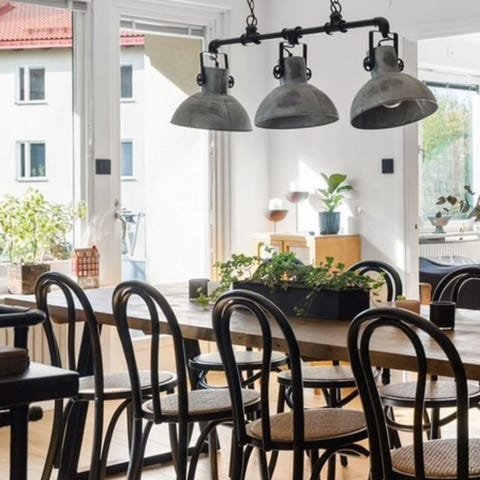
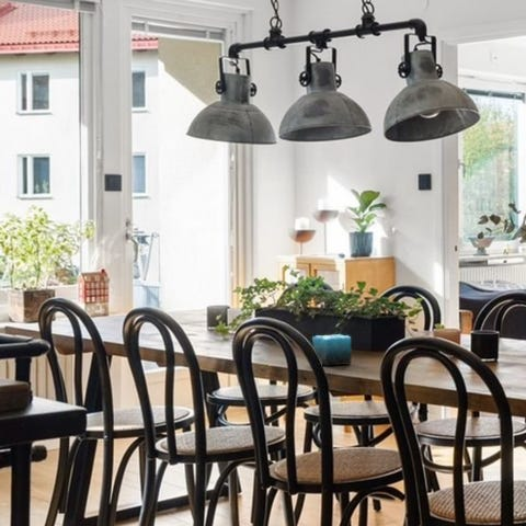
+ candle (332, 344)
